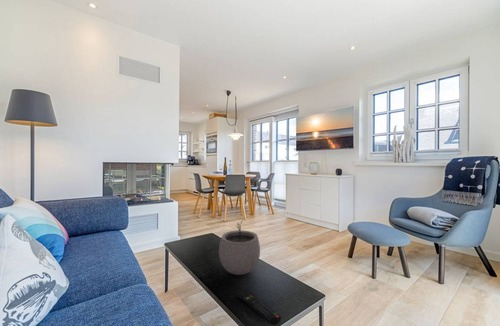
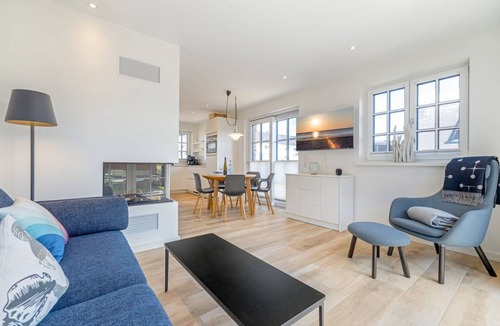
- remote control (257, 306)
- plant pot (239, 245)
